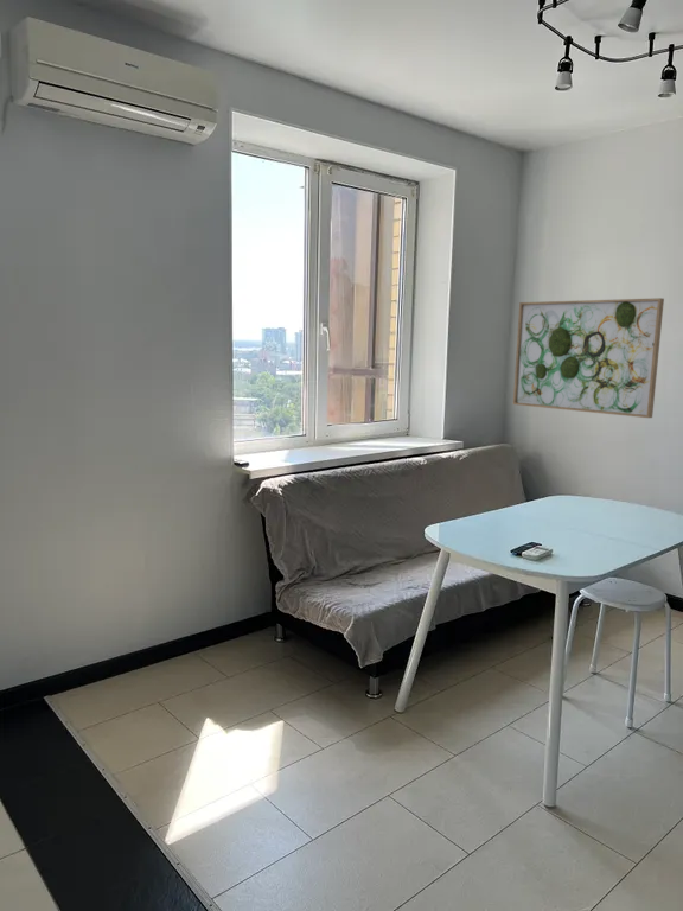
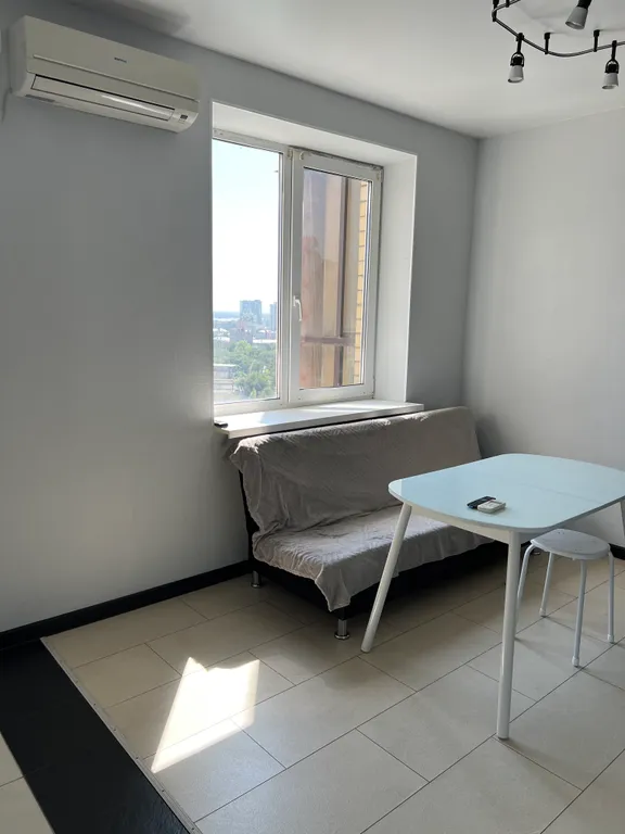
- wall art (580, 356)
